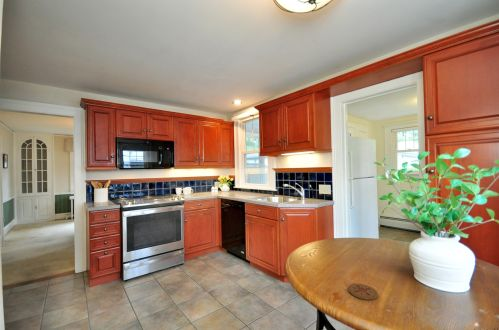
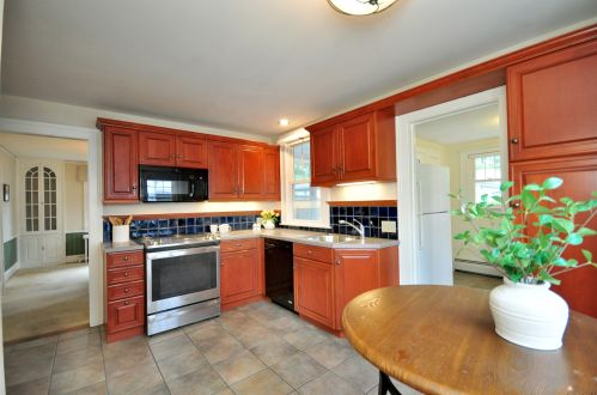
- coaster (362, 291)
